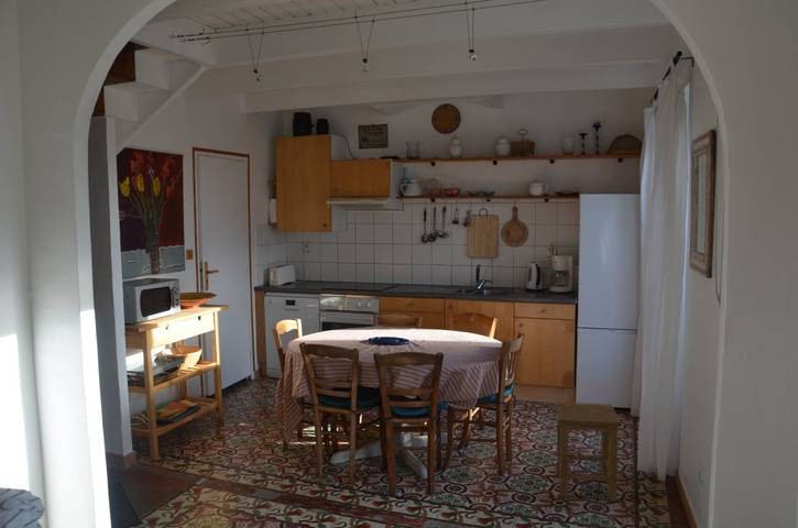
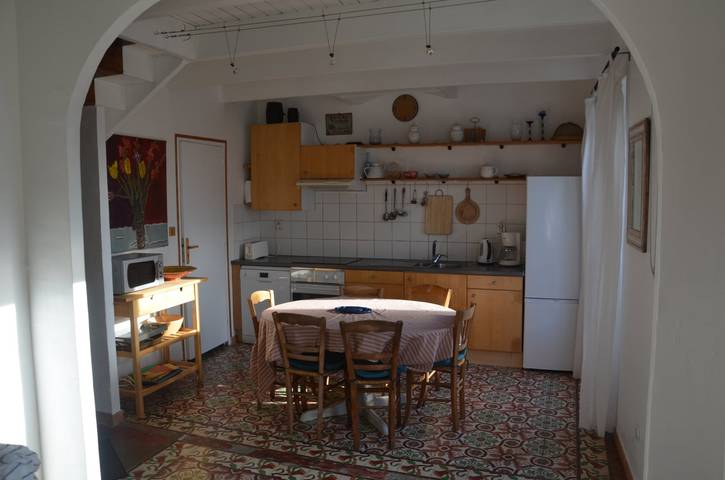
- stool (586, 455)
